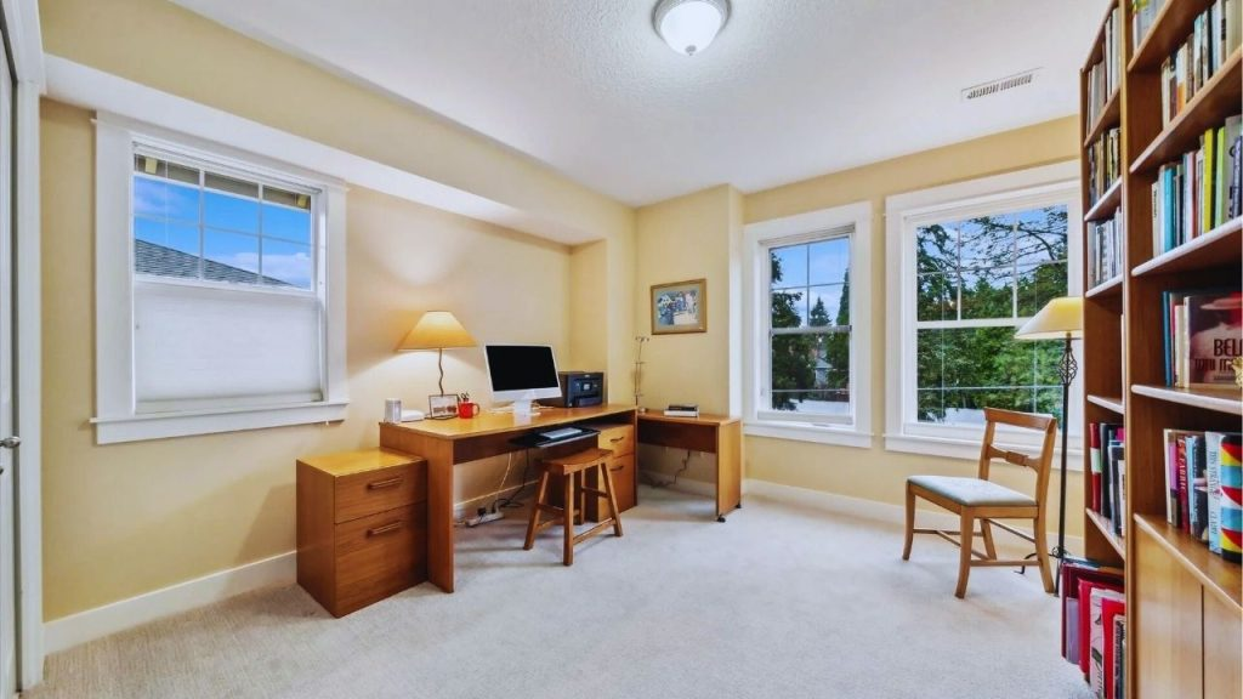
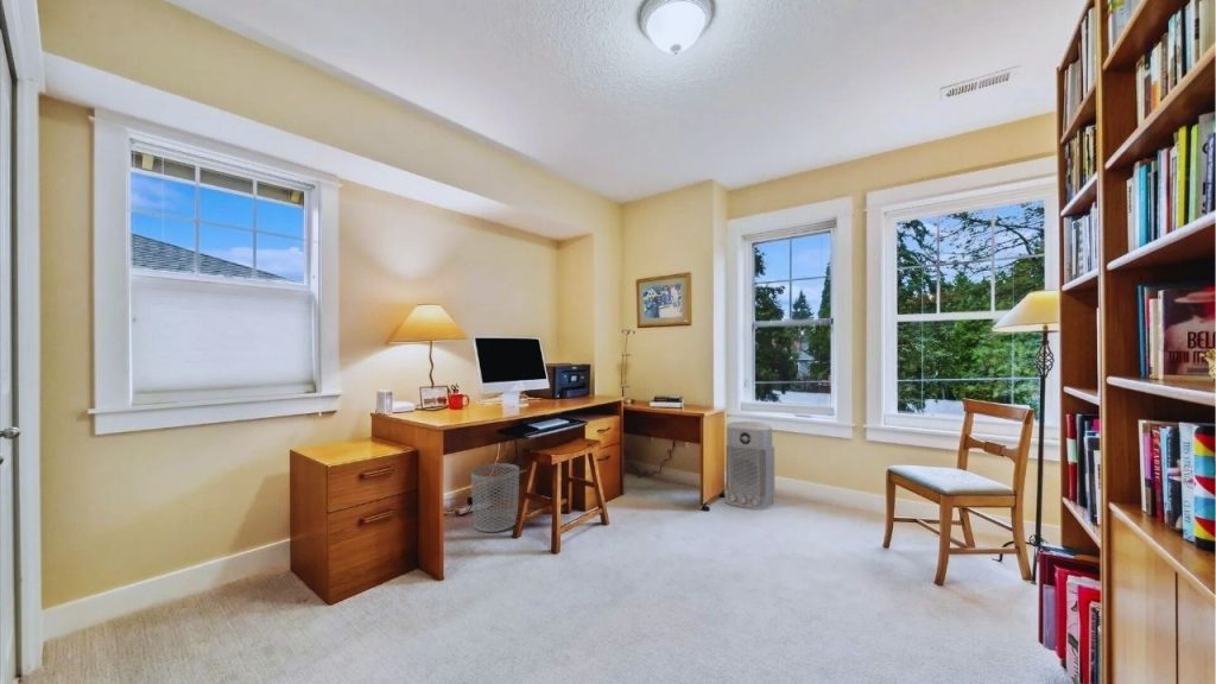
+ air purifier (749, 462)
+ waste bin (495, 495)
